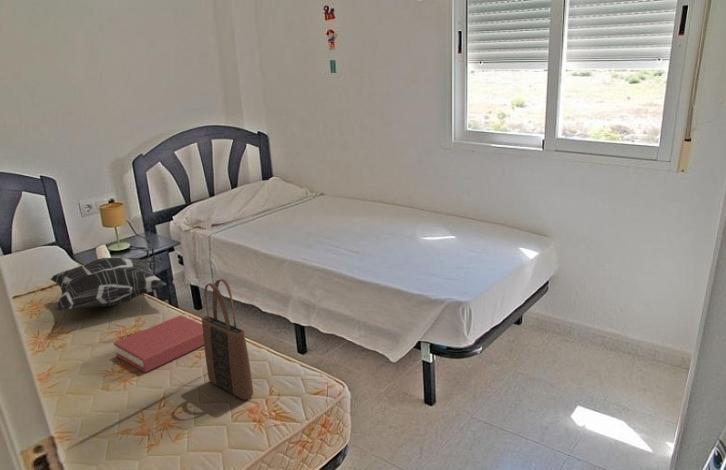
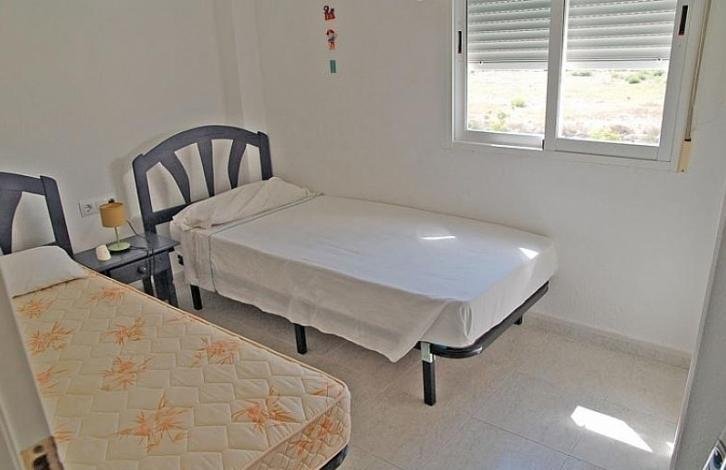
- decorative pillow (109, 280)
- hardback book (164, 341)
- tote bag (223, 337)
